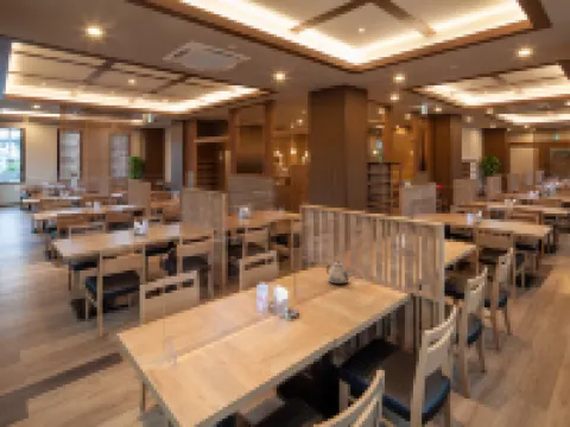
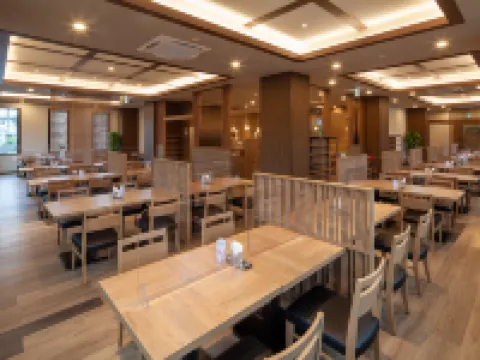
- teapot (340, 272)
